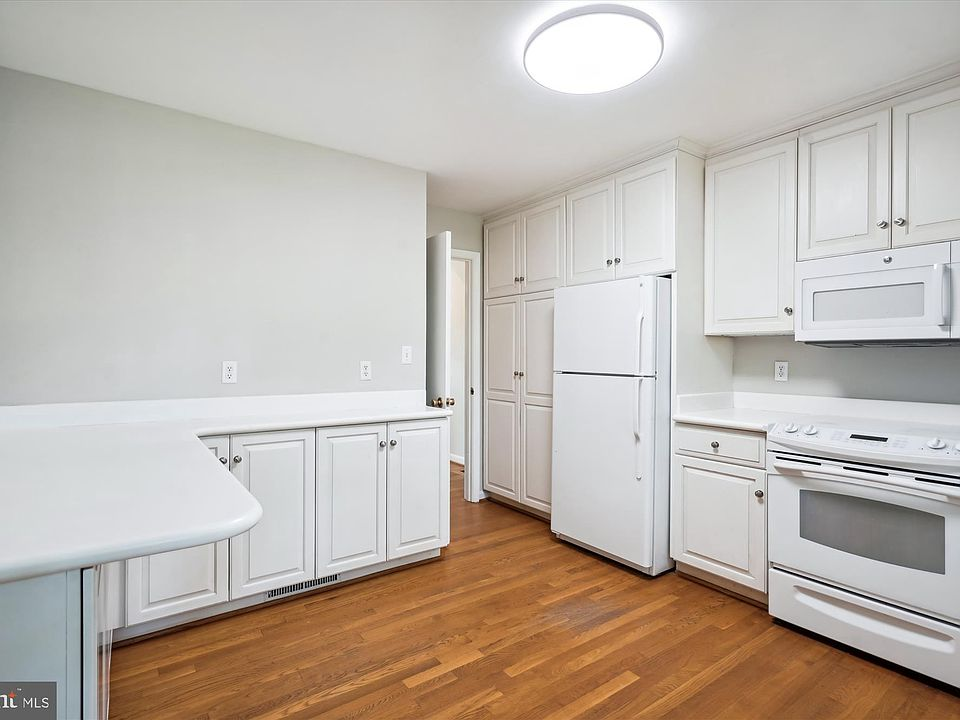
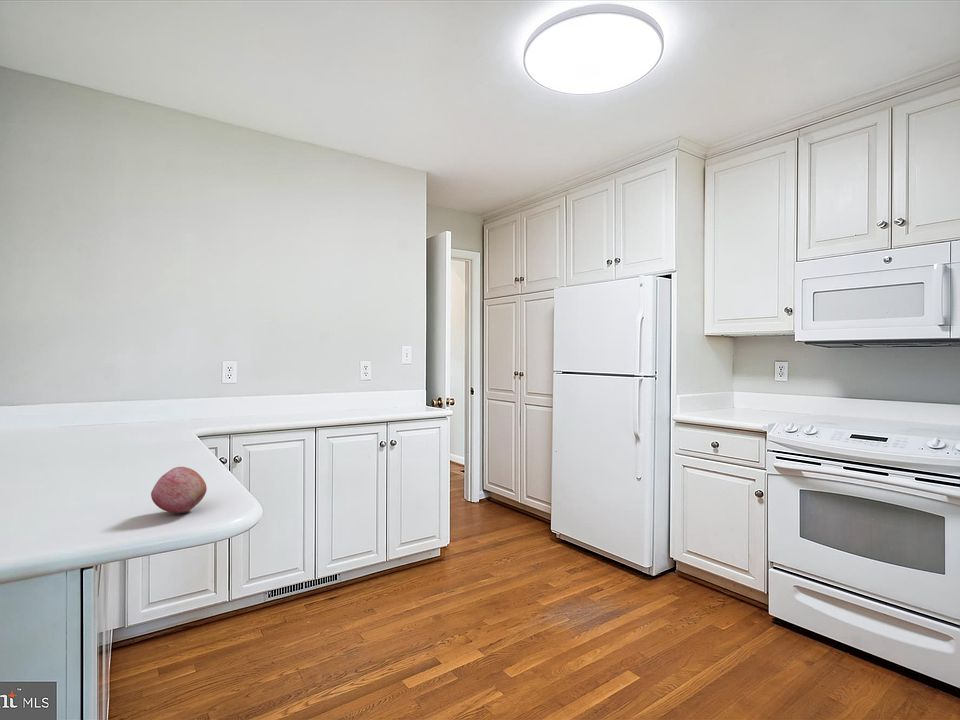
+ fruit (179, 489)
